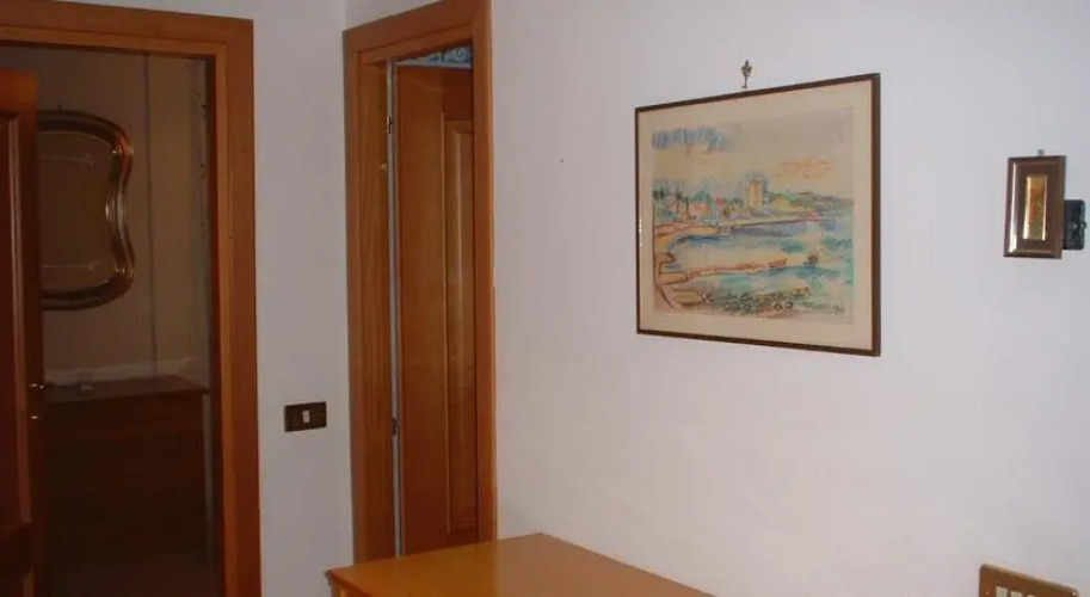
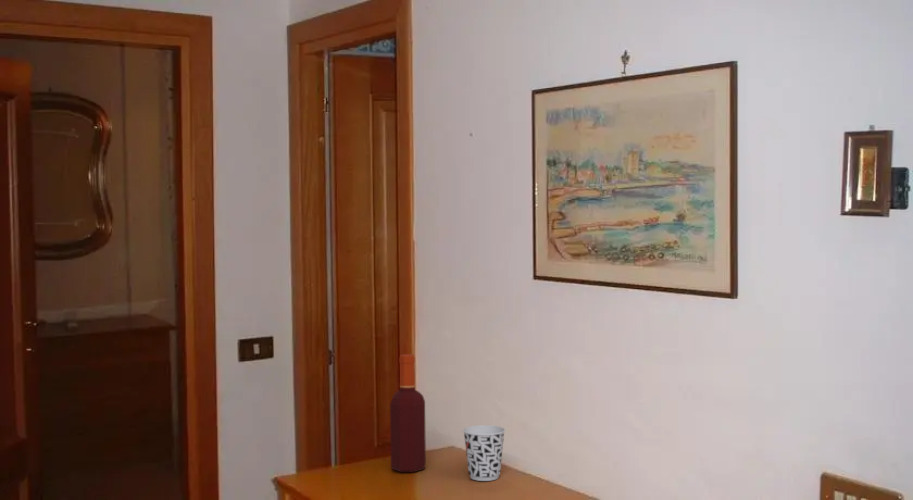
+ bottle (407, 411)
+ cup (484, 453)
